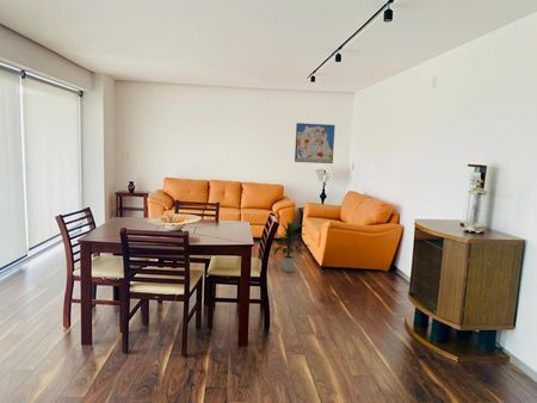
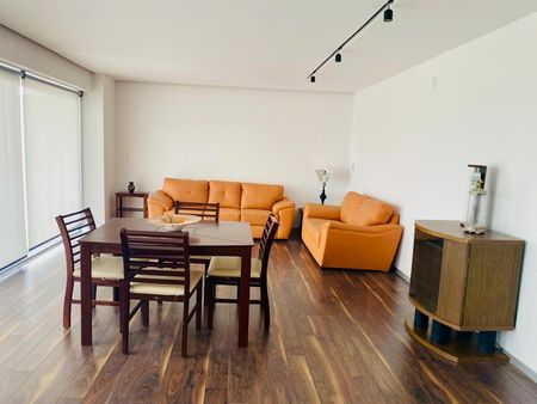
- indoor plant (289, 243)
- wall art (314, 143)
